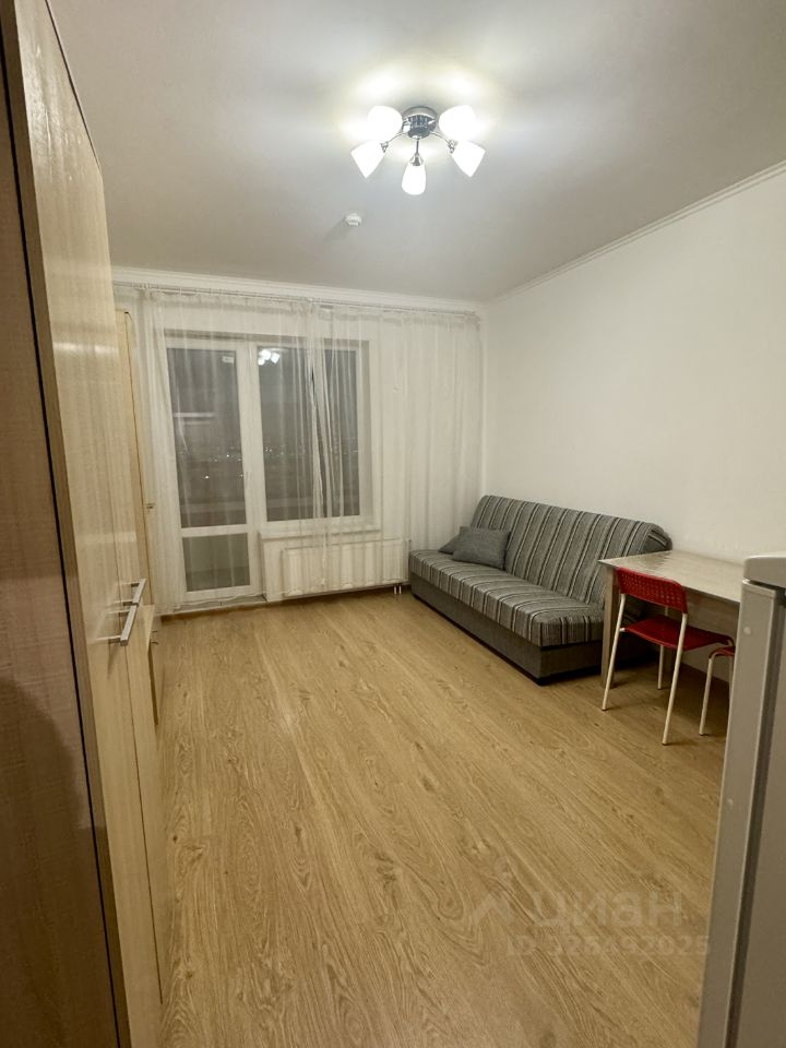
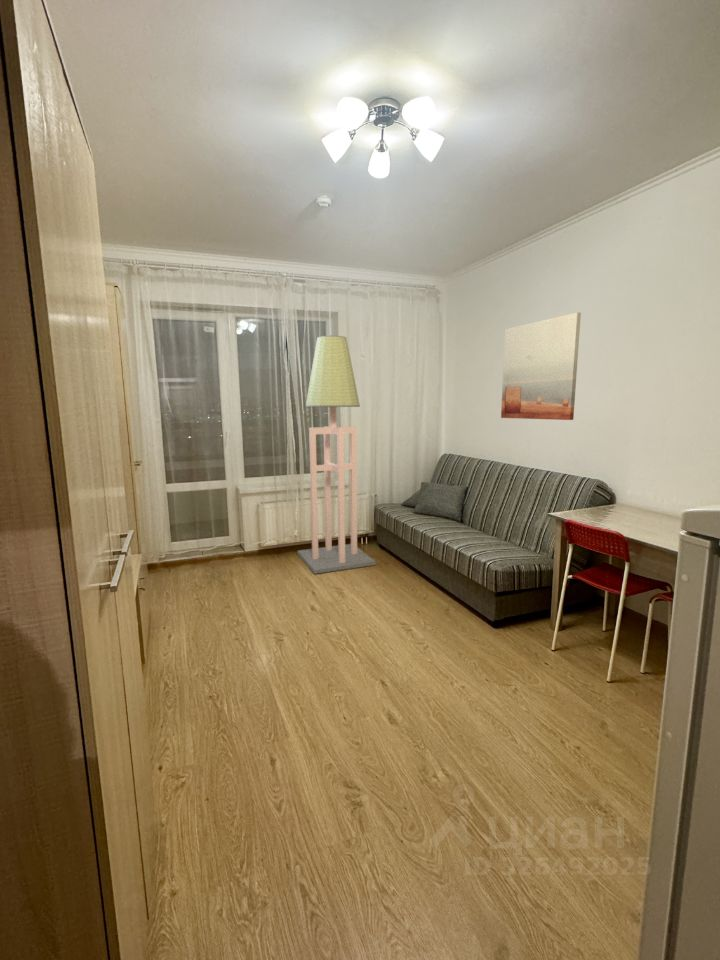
+ floor lamp (329, 452)
+ wall art (536, 371)
